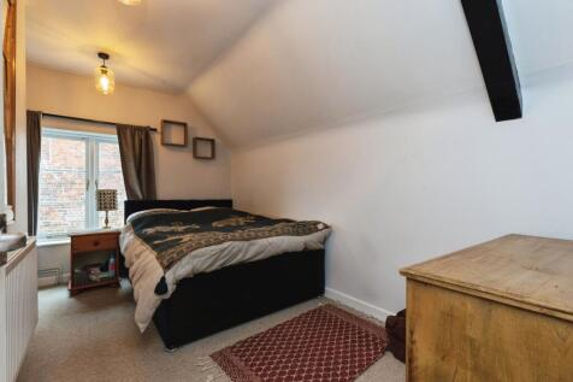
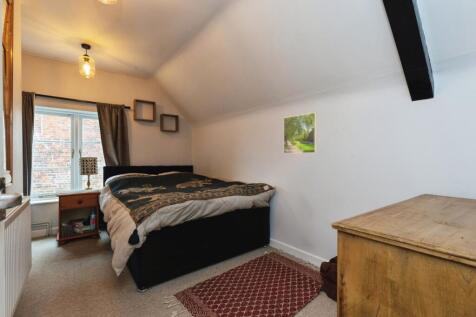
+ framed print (299, 134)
